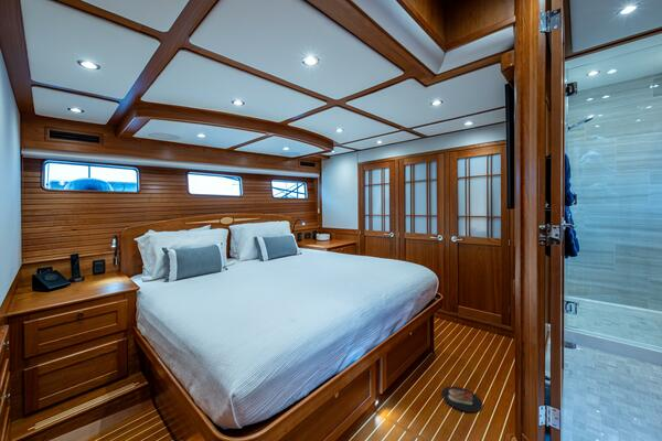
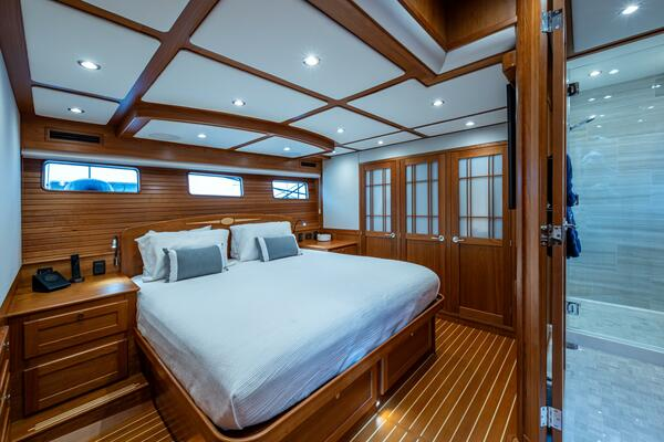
- slippers (461, 396)
